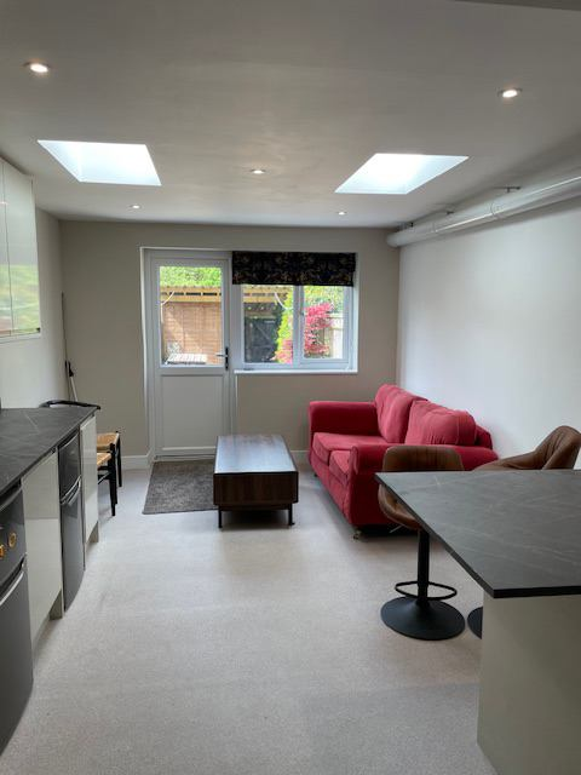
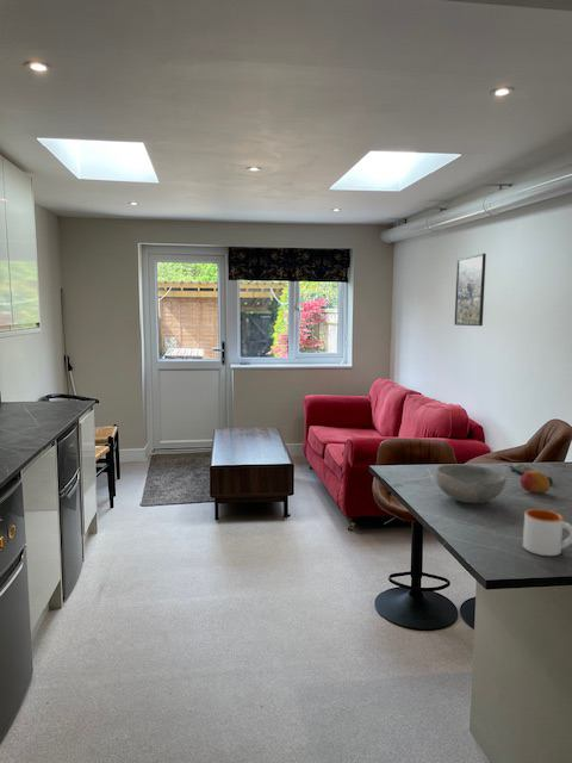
+ mug (548, 532)
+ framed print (468, 291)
+ remote control (528, 470)
+ fruit (535, 480)
+ bowl (470, 485)
